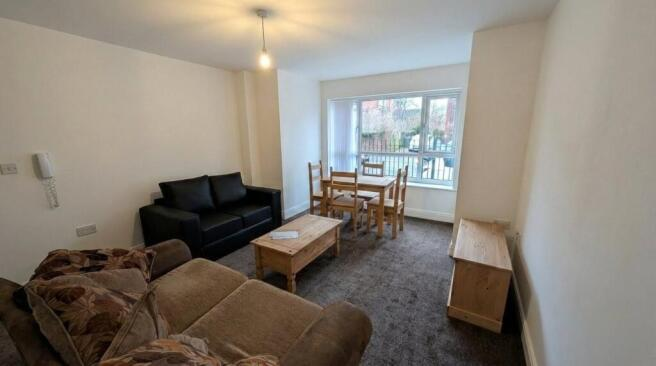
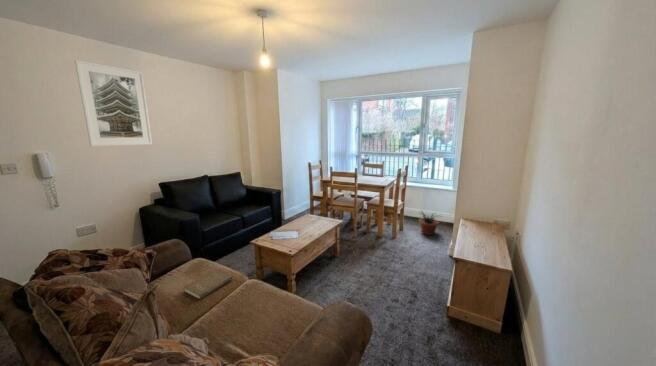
+ book (209, 283)
+ potted plant (428, 223)
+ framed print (117, 107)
